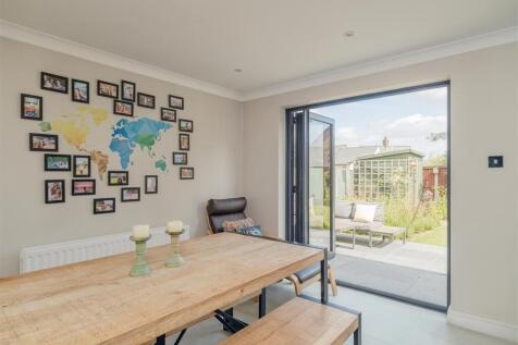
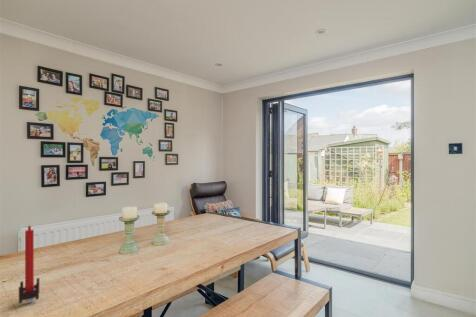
+ candle (29, 264)
